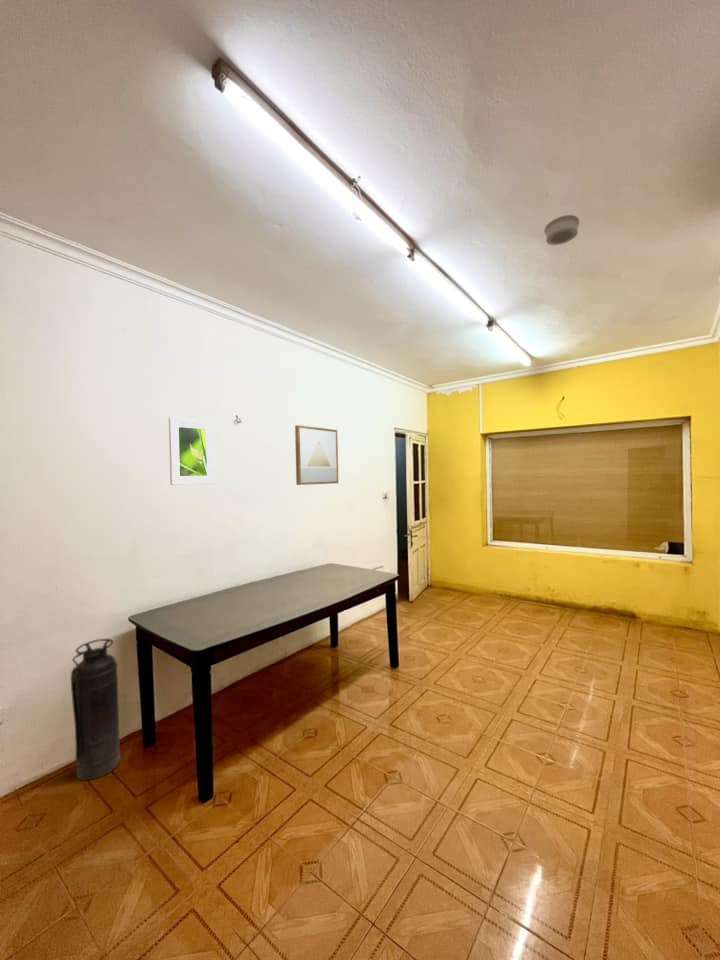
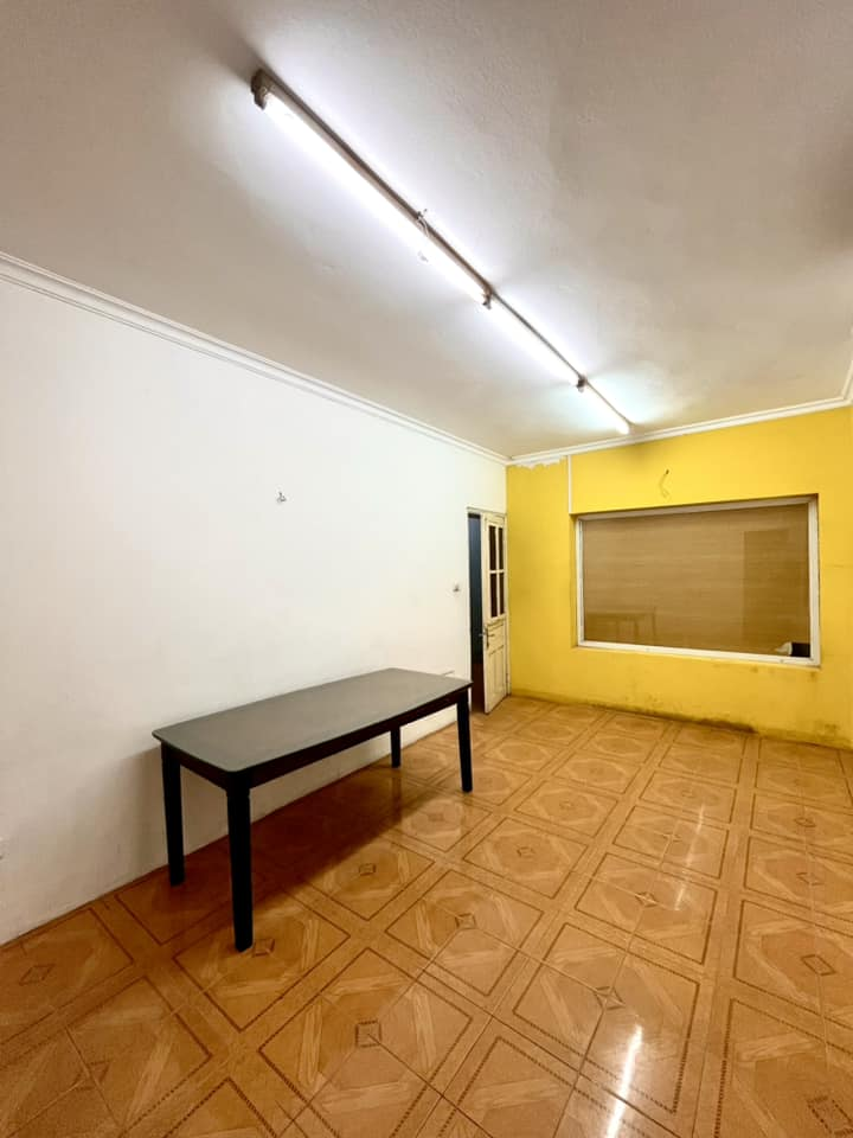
- wall art (317, 456)
- smoke detector (561, 228)
- fire extinguisher (94, 706)
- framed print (192, 451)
